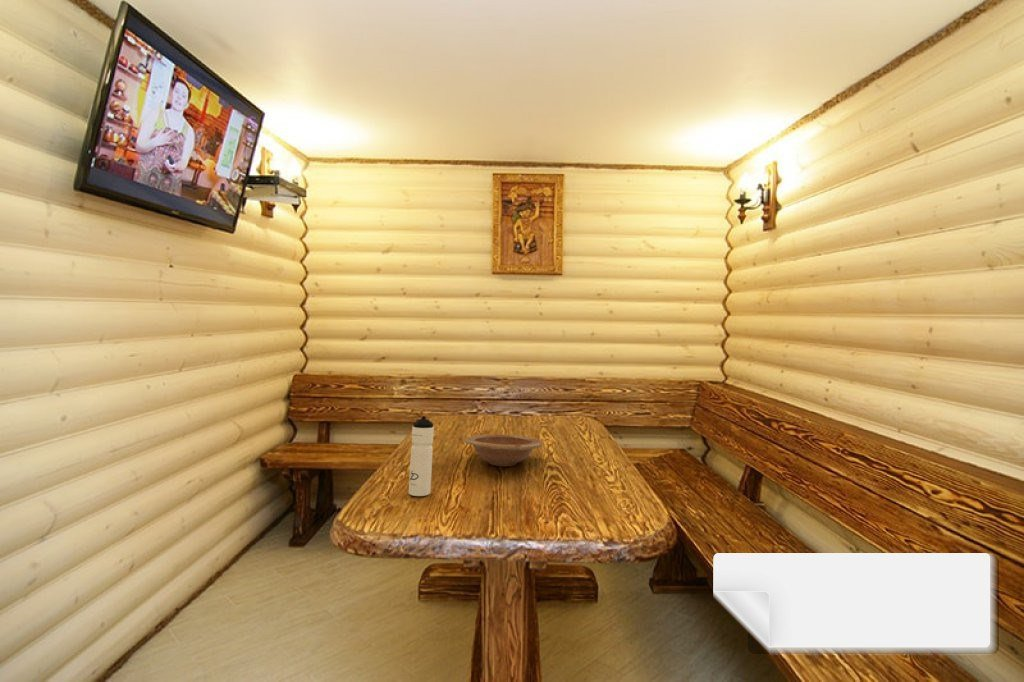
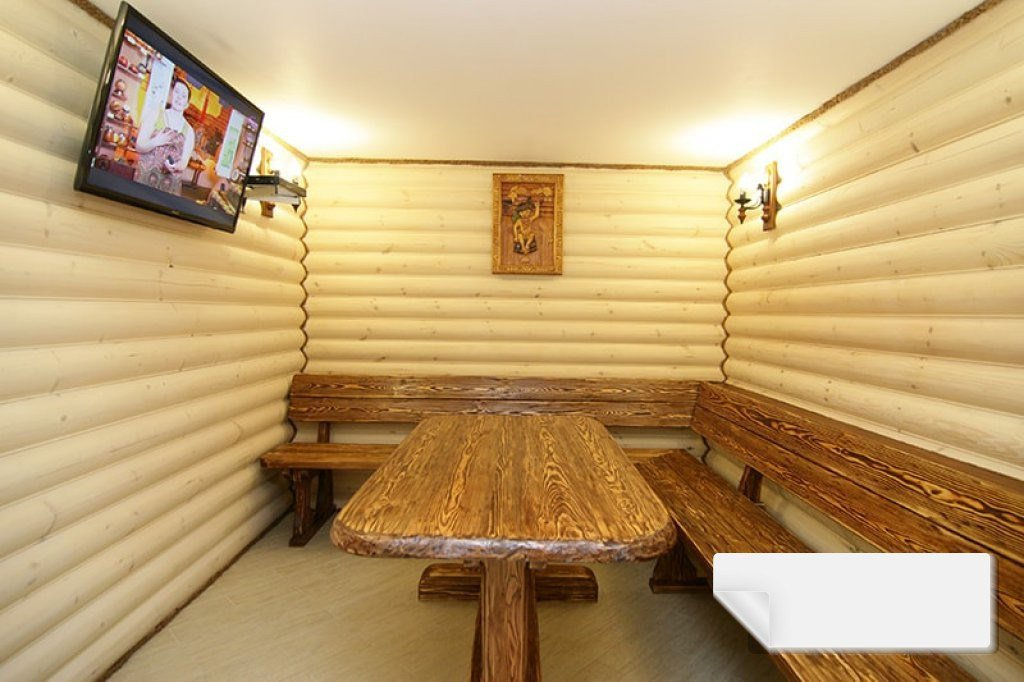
- wooden bowl (503, 450)
- water bottle (421, 454)
